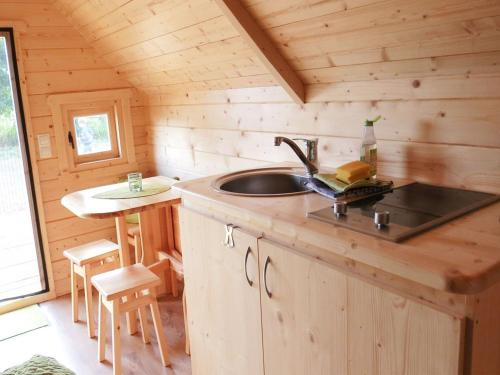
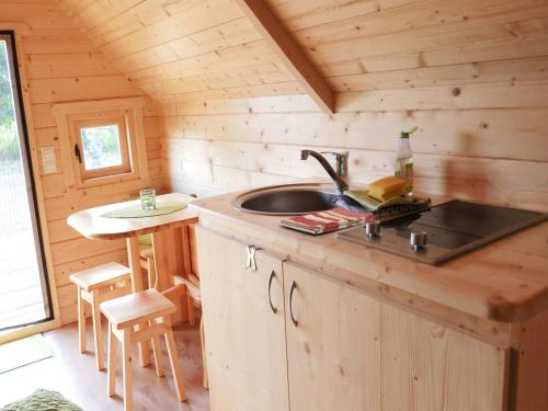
+ dish towel (327, 218)
